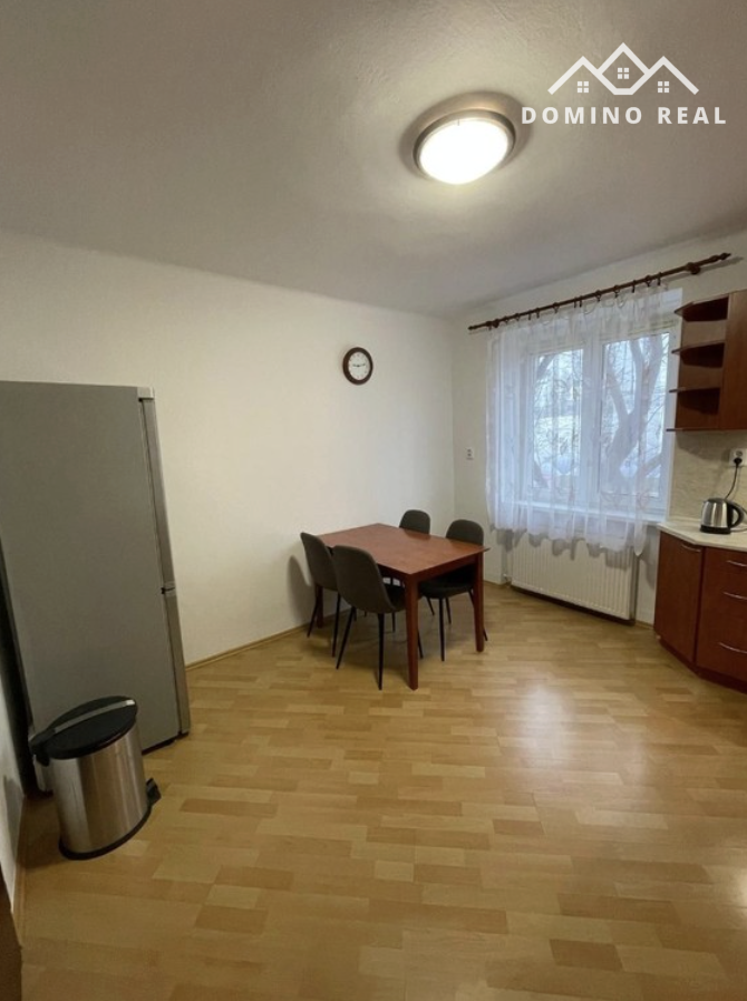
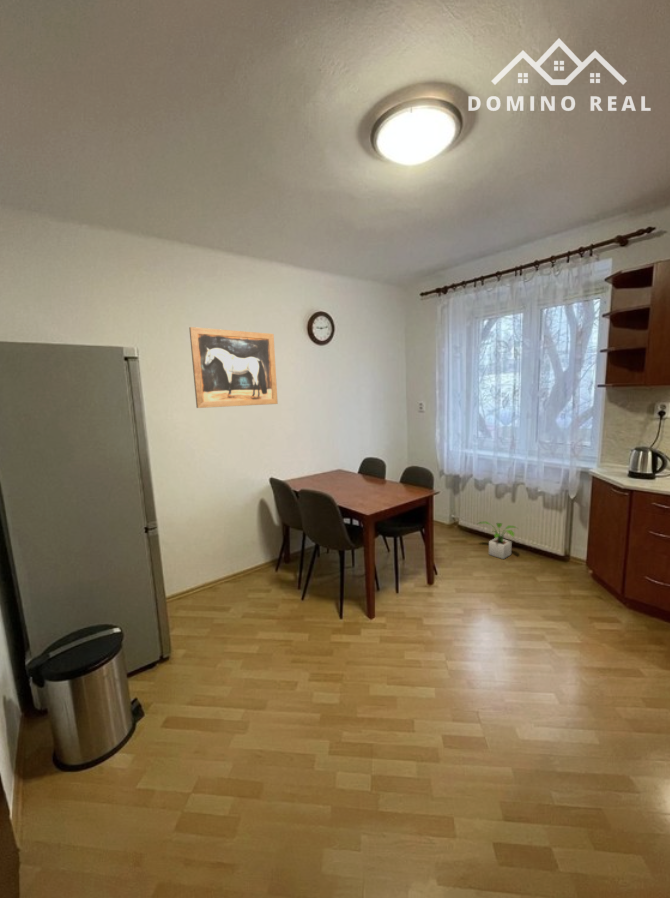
+ wall art (237, 368)
+ potted plant (498, 538)
